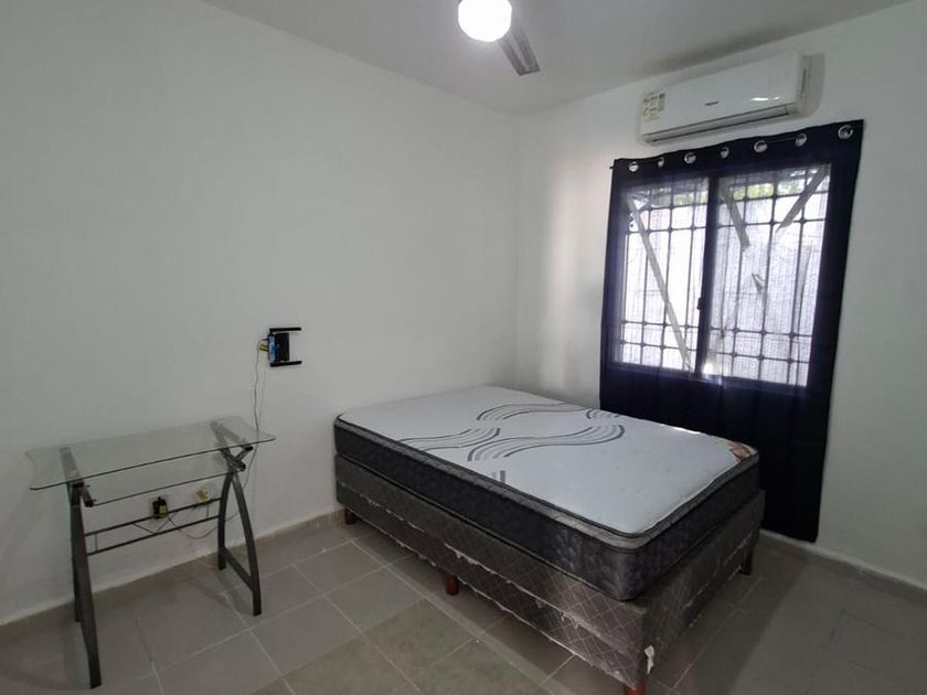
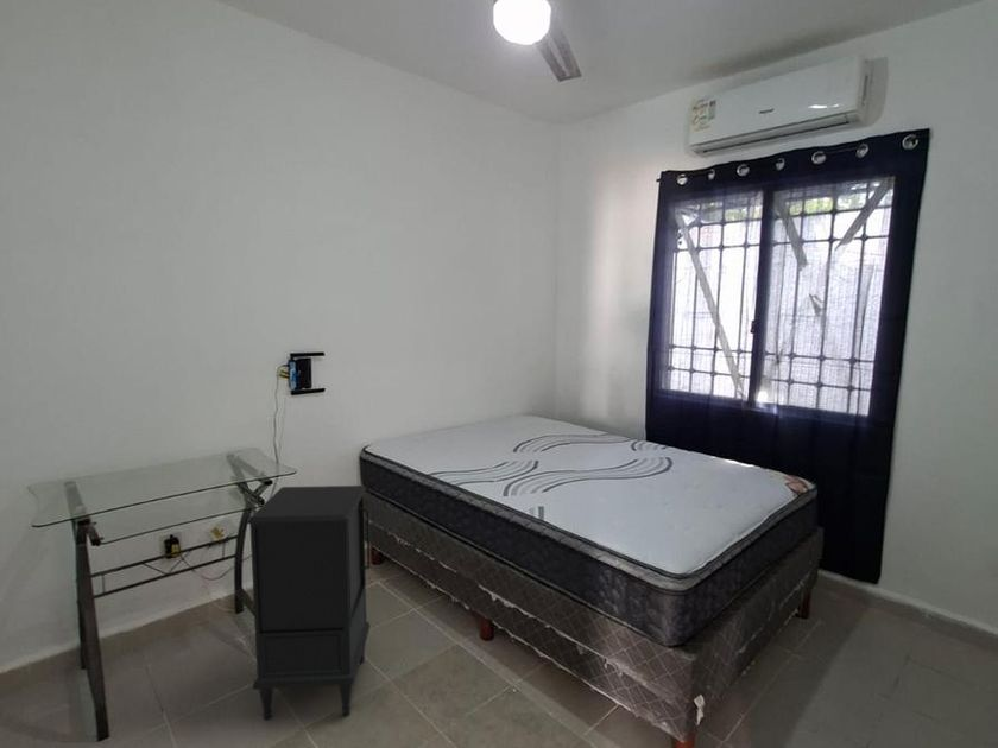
+ nightstand (315, 595)
